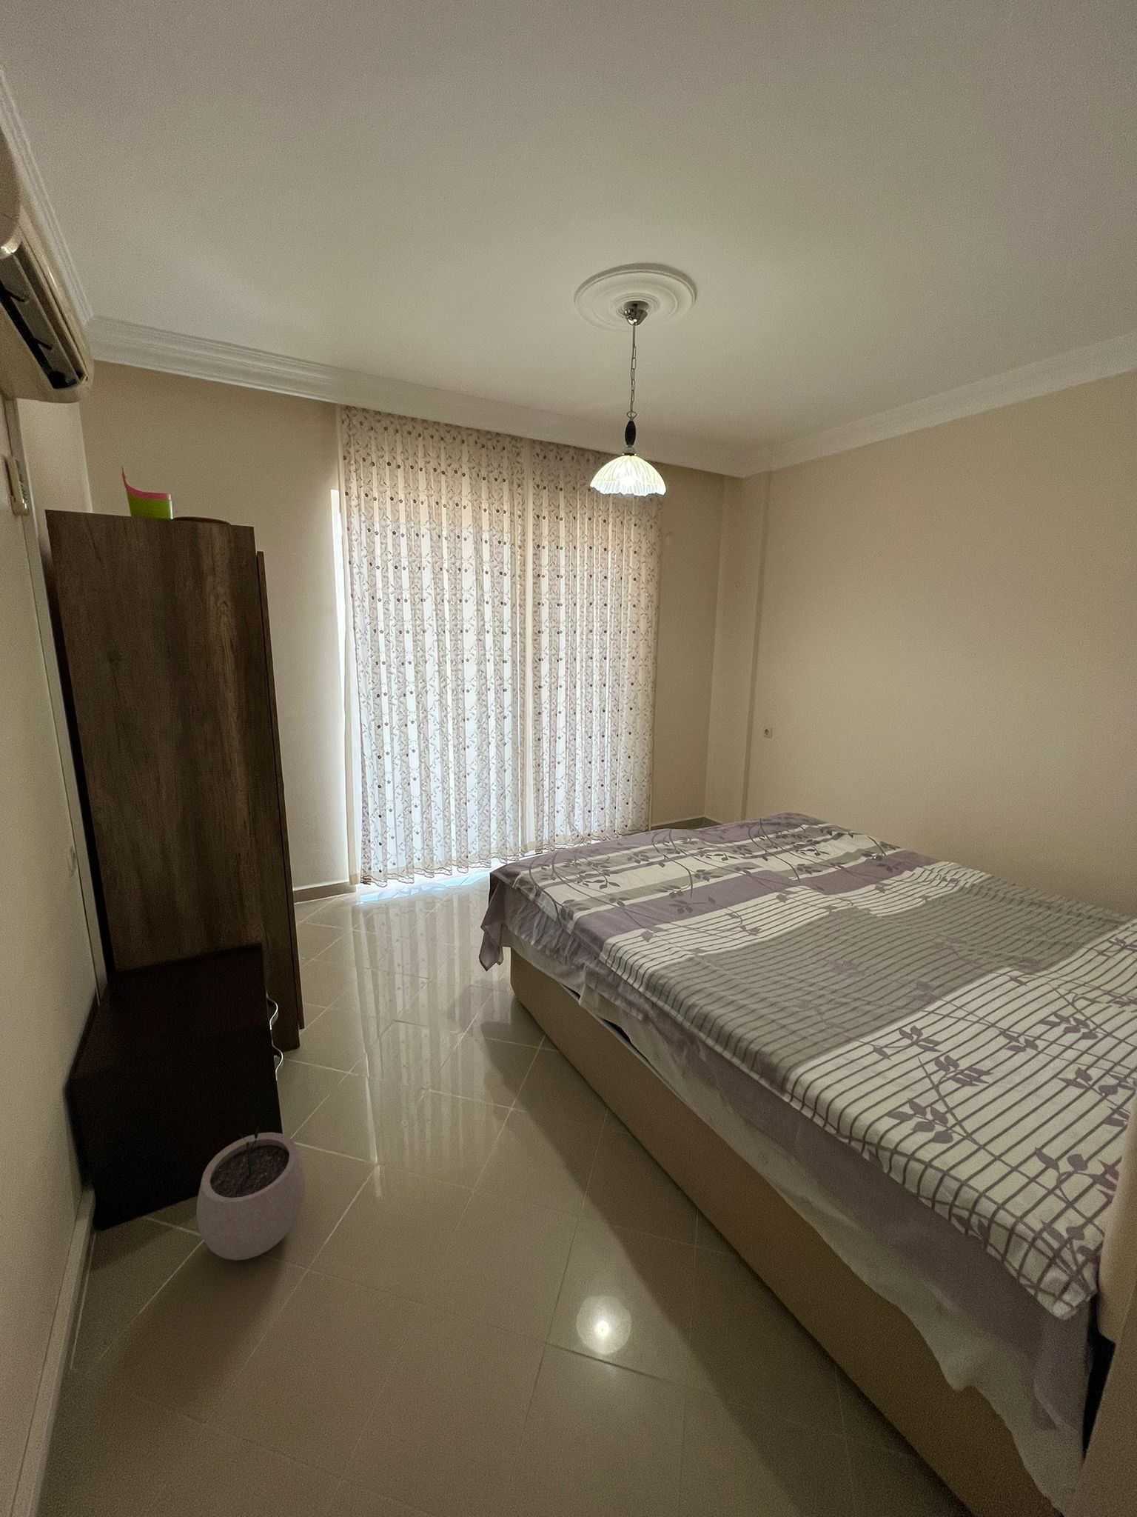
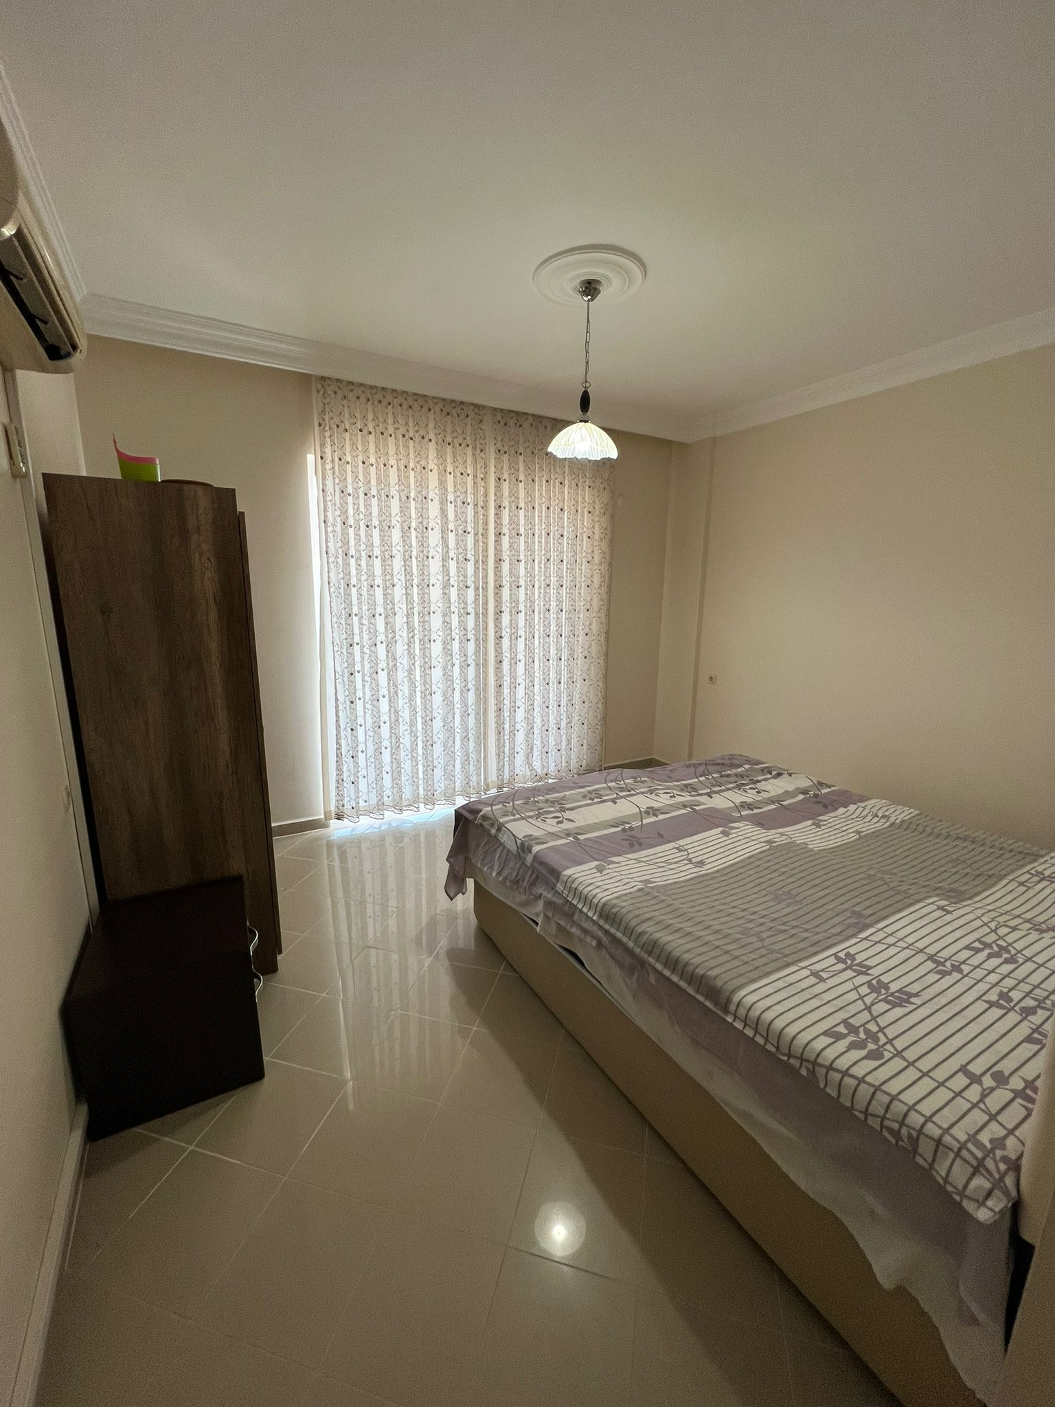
- plant pot (252, 1185)
